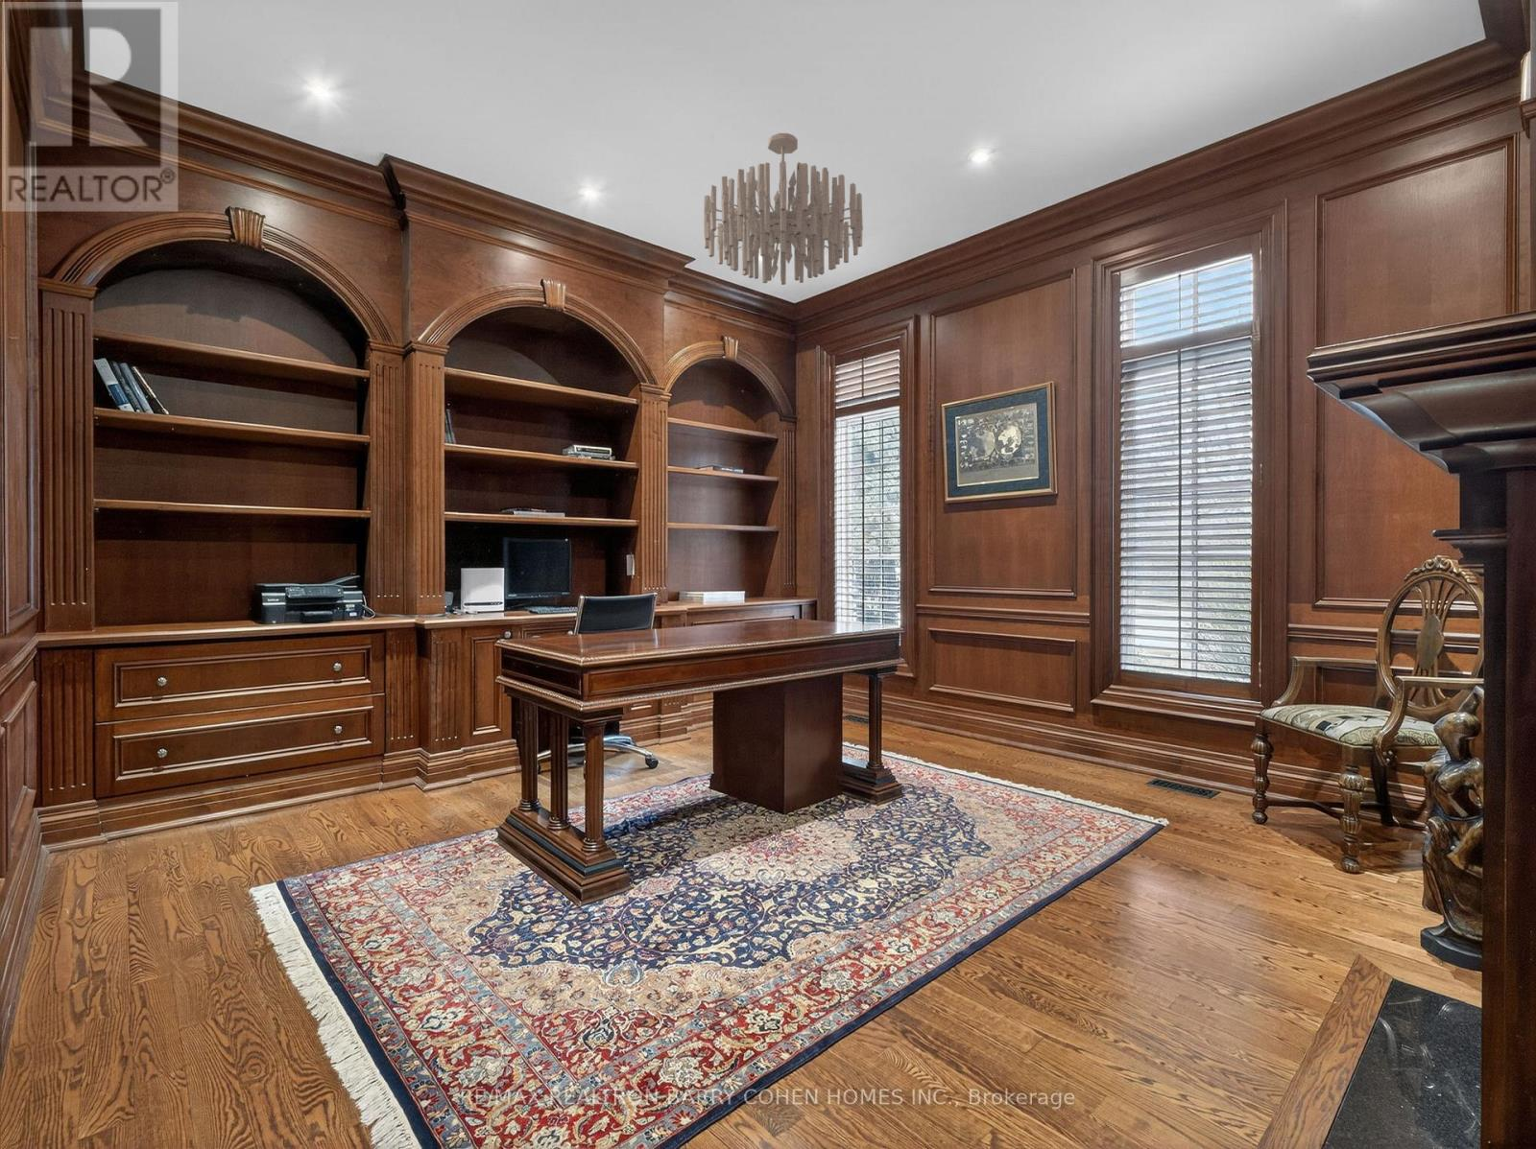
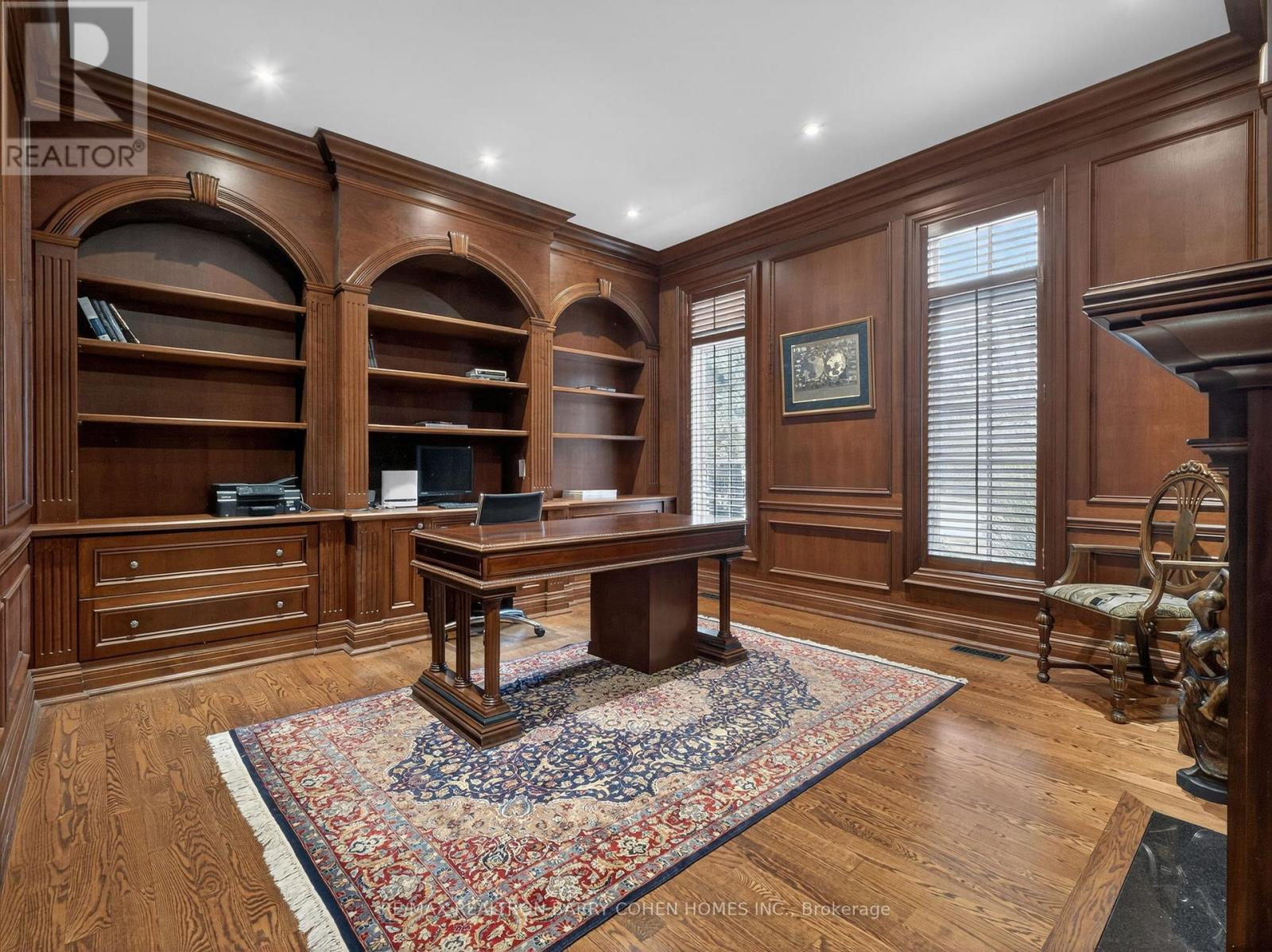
- chandelier (782, 205)
